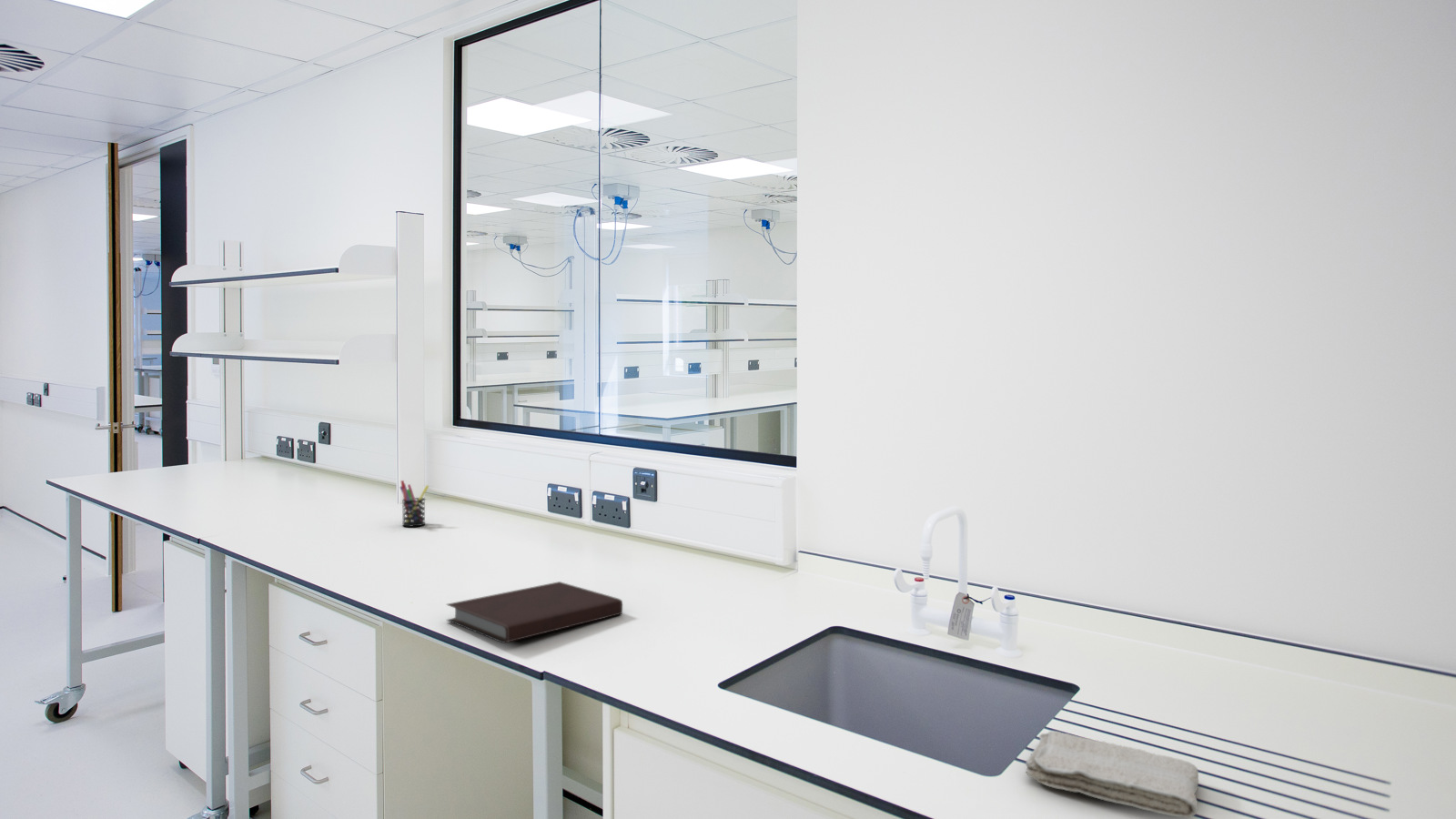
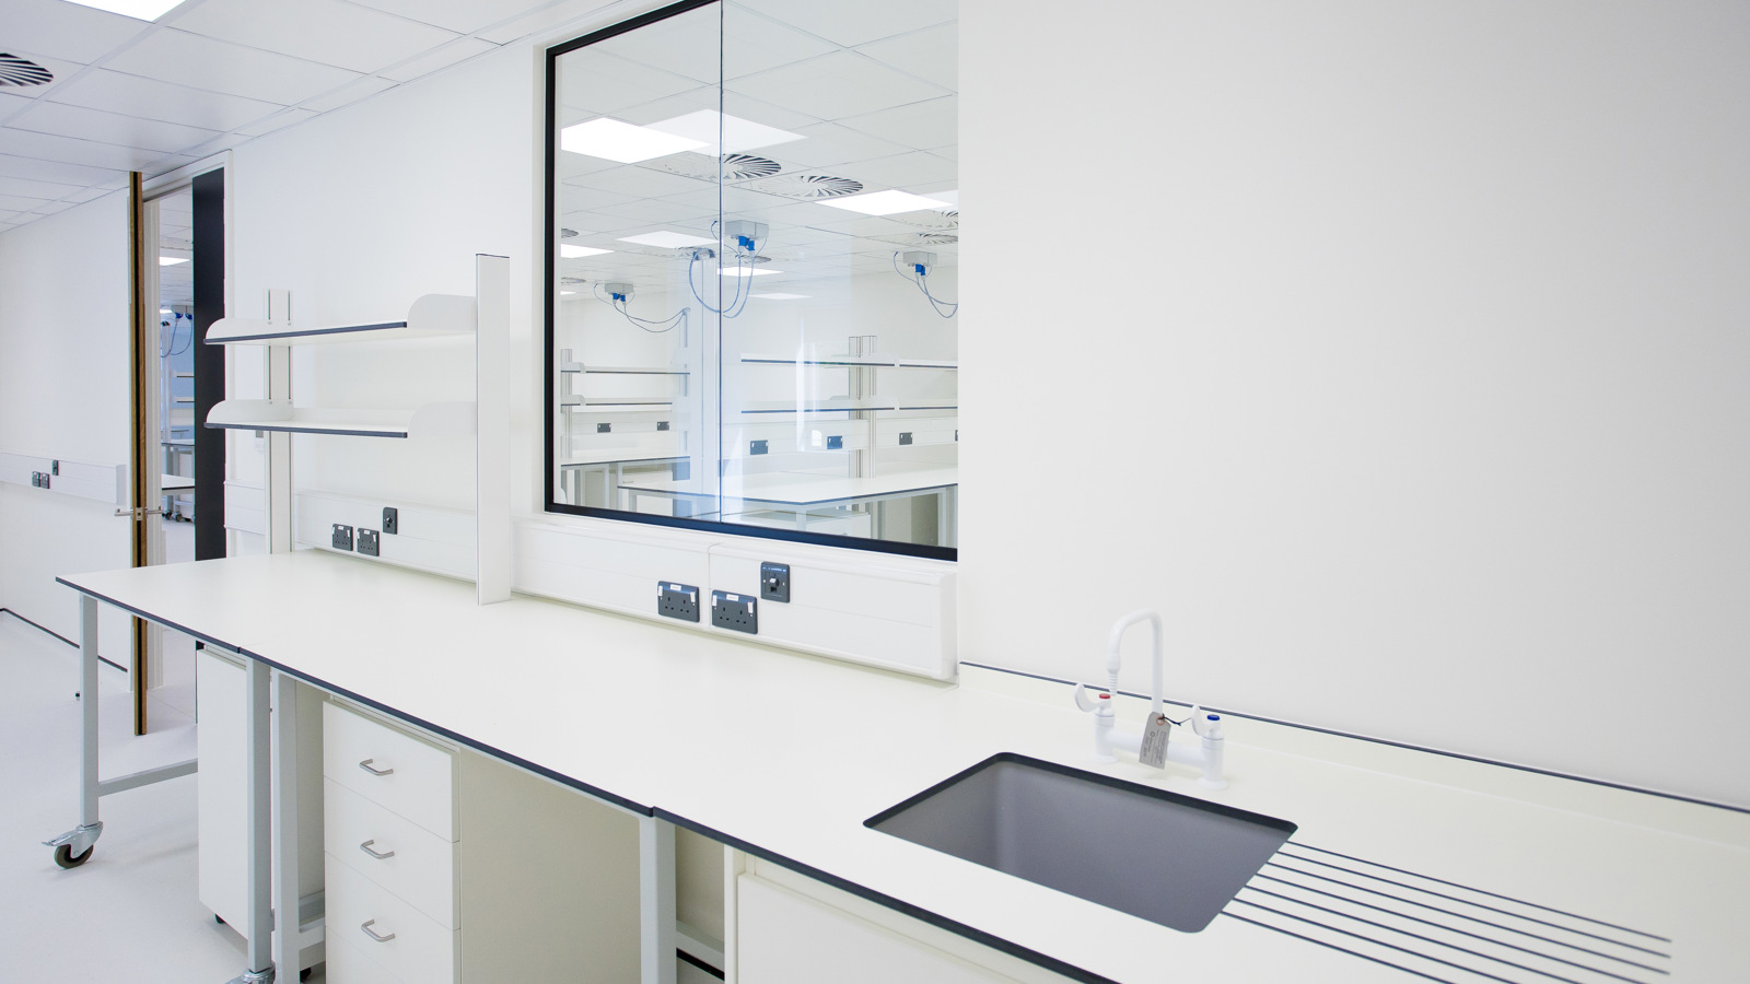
- pen holder (411, 502)
- notebook (535, 610)
- washcloth (1111, 769)
